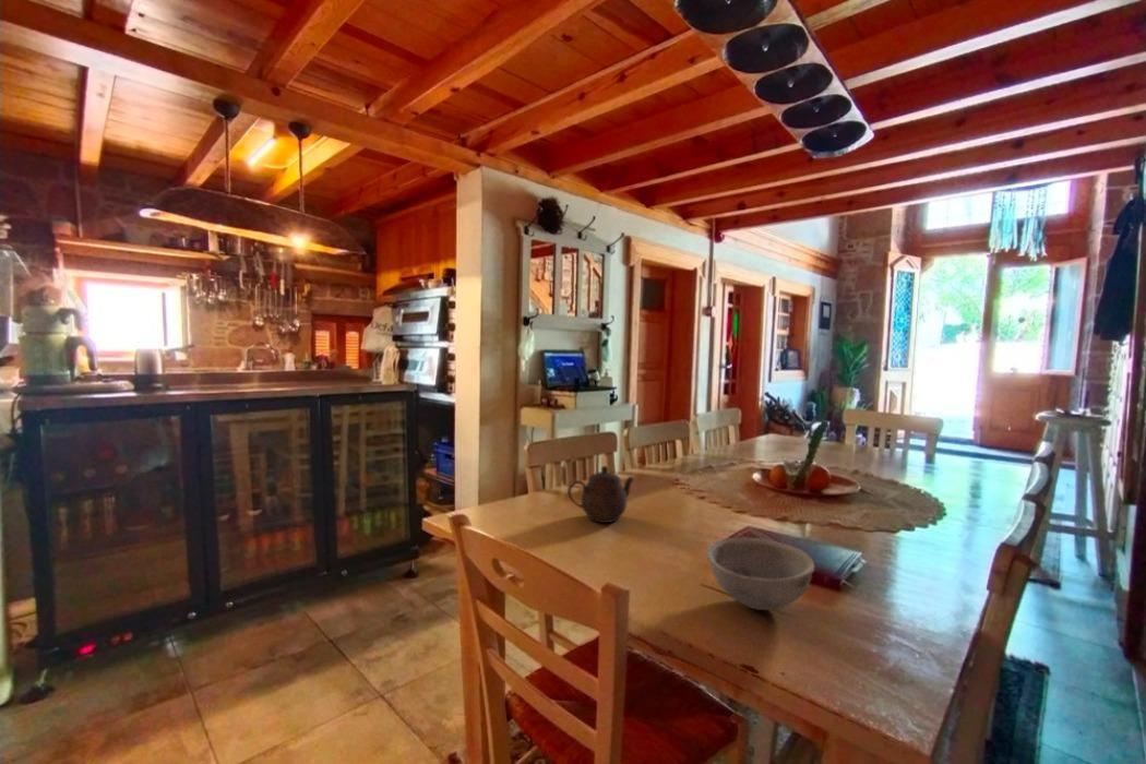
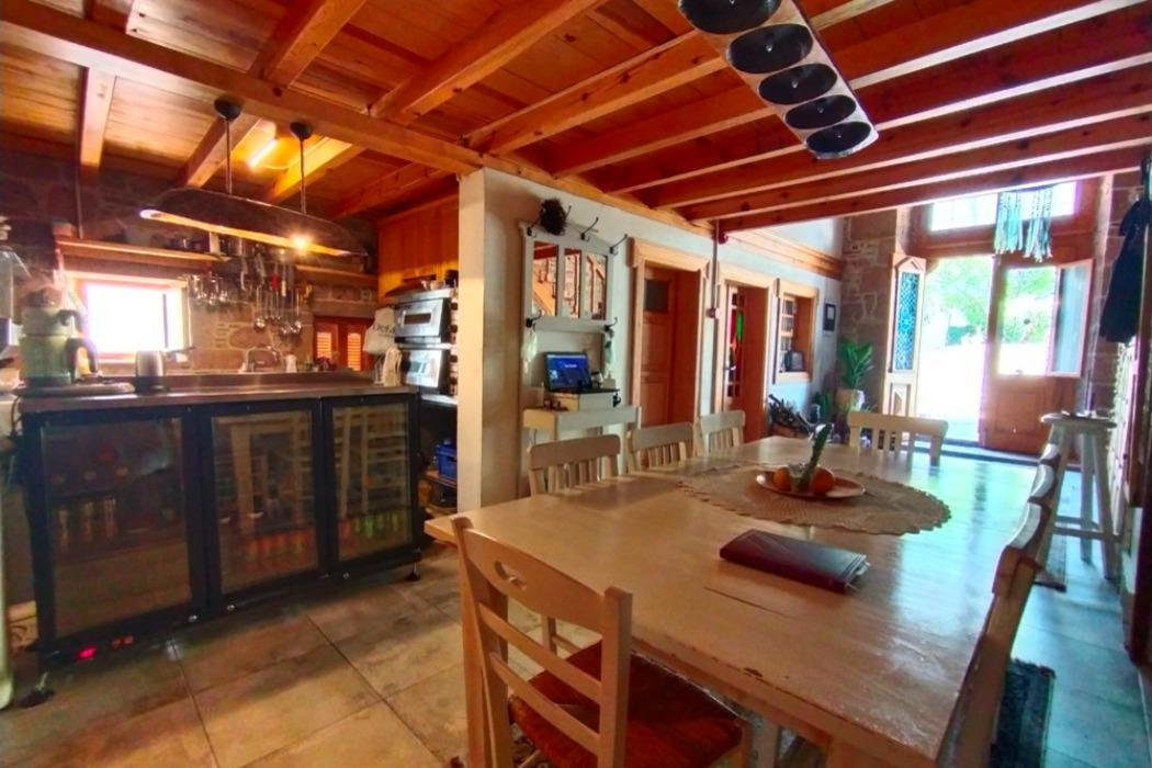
- bowl (757, 578)
- teapot (600, 491)
